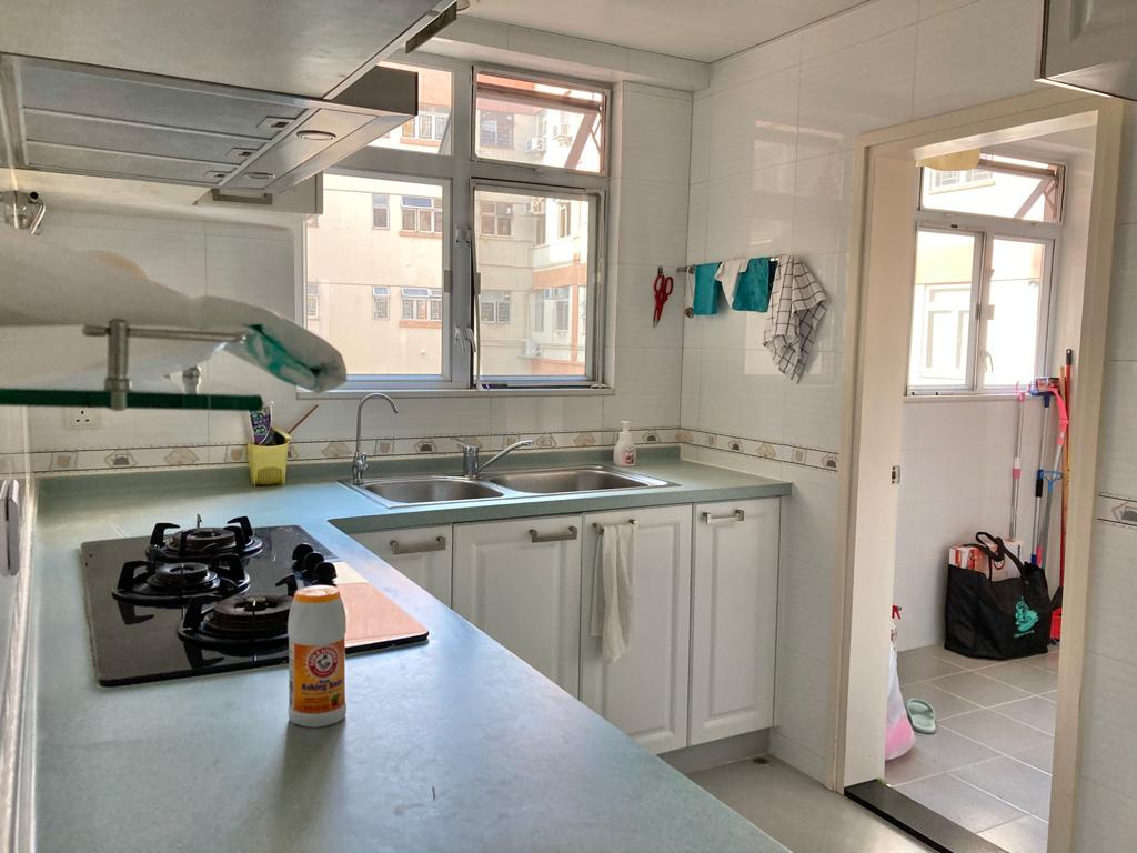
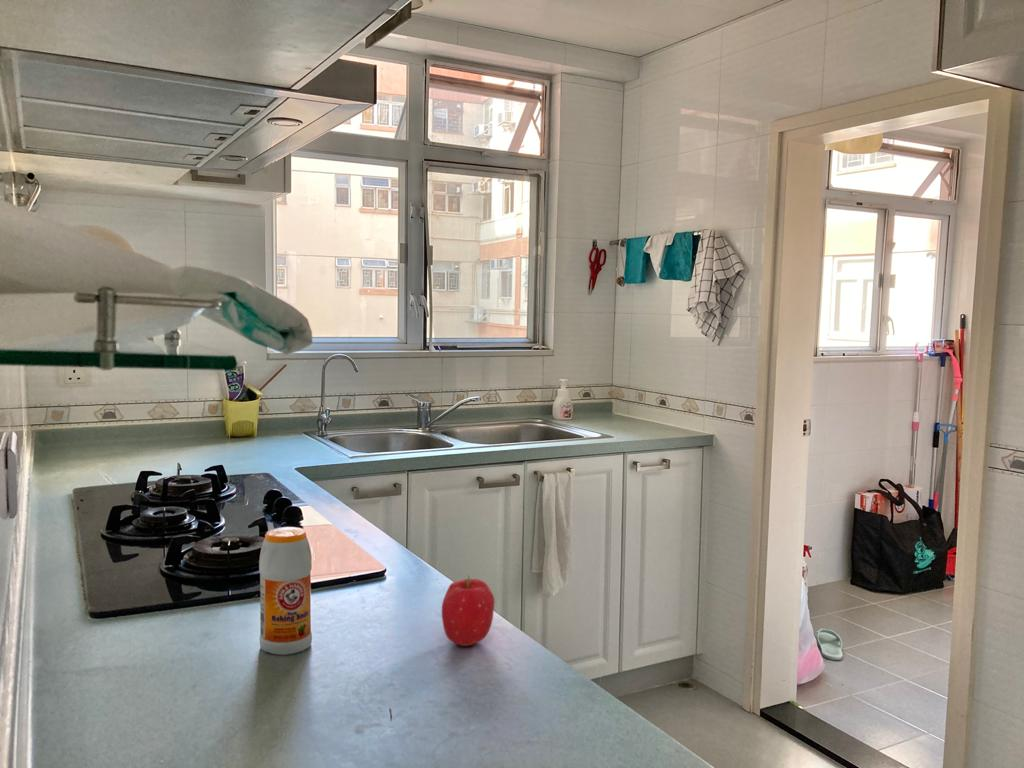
+ fruit (467, 609)
